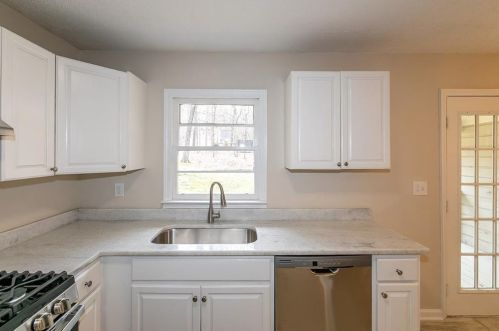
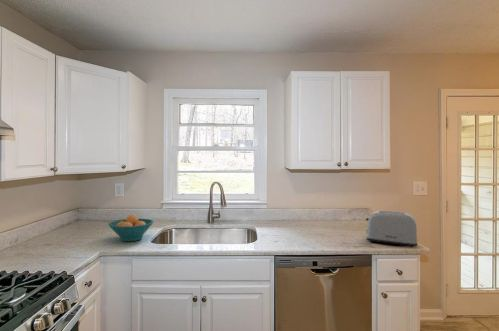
+ toaster (390, 227)
+ fruit bowl (131, 226)
